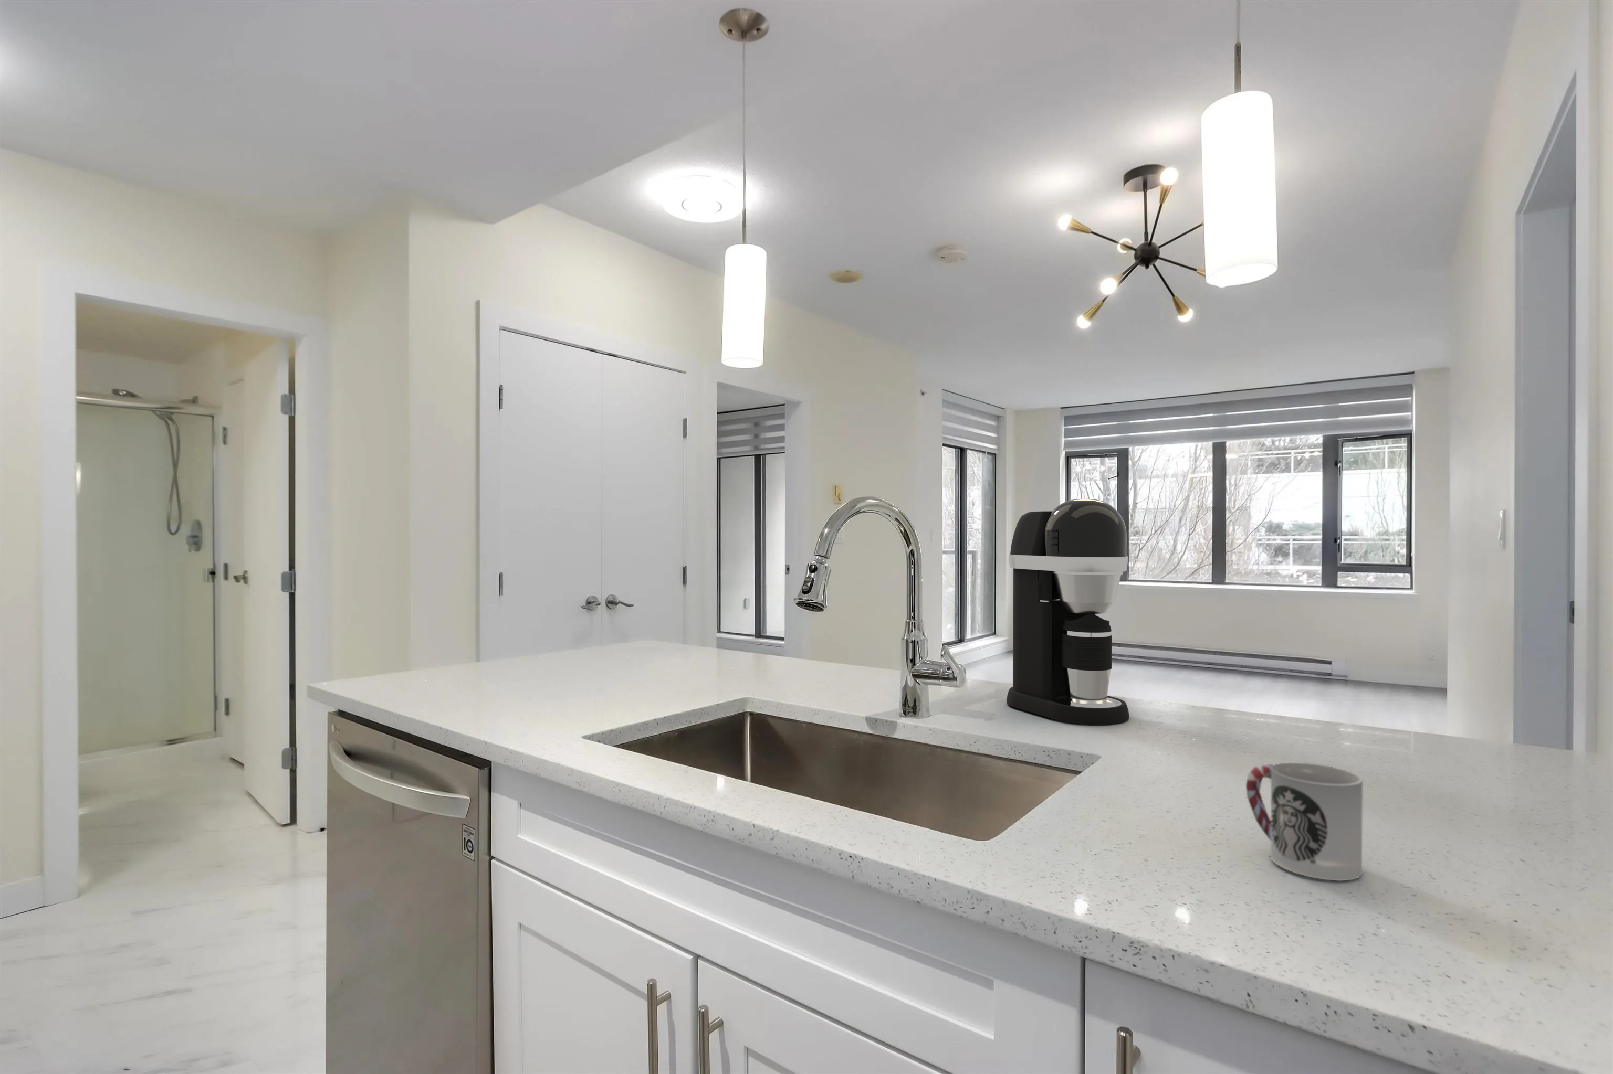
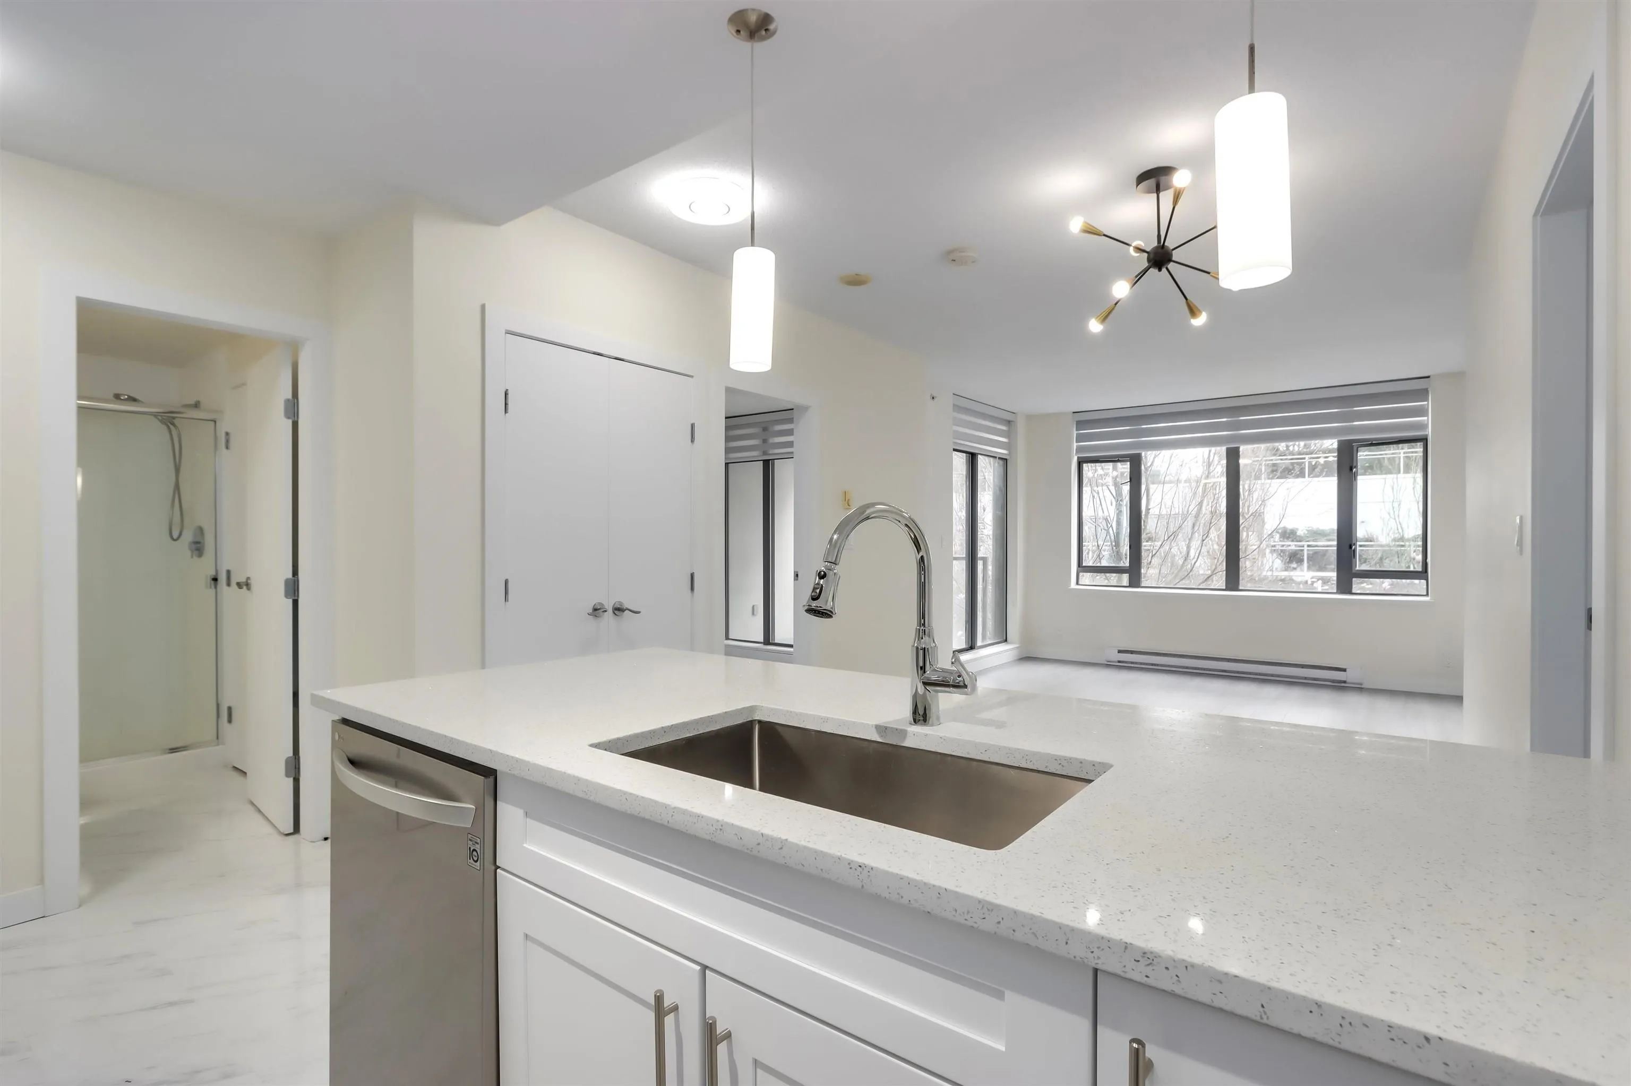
- coffee maker (1065, 604)
- cup (1298, 813)
